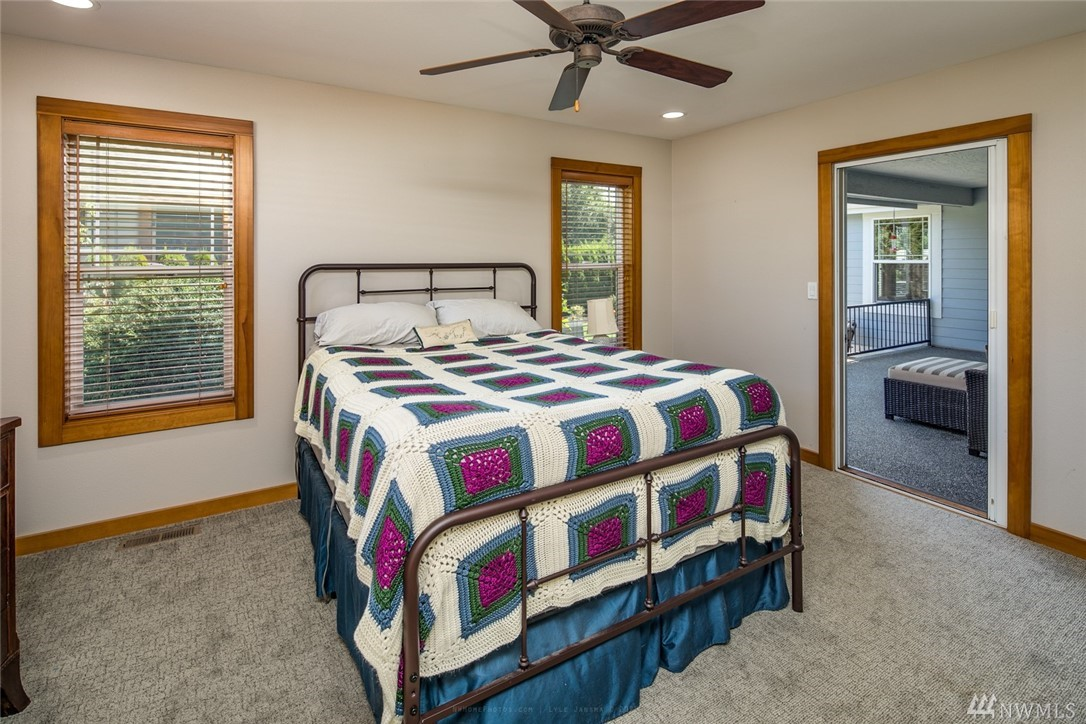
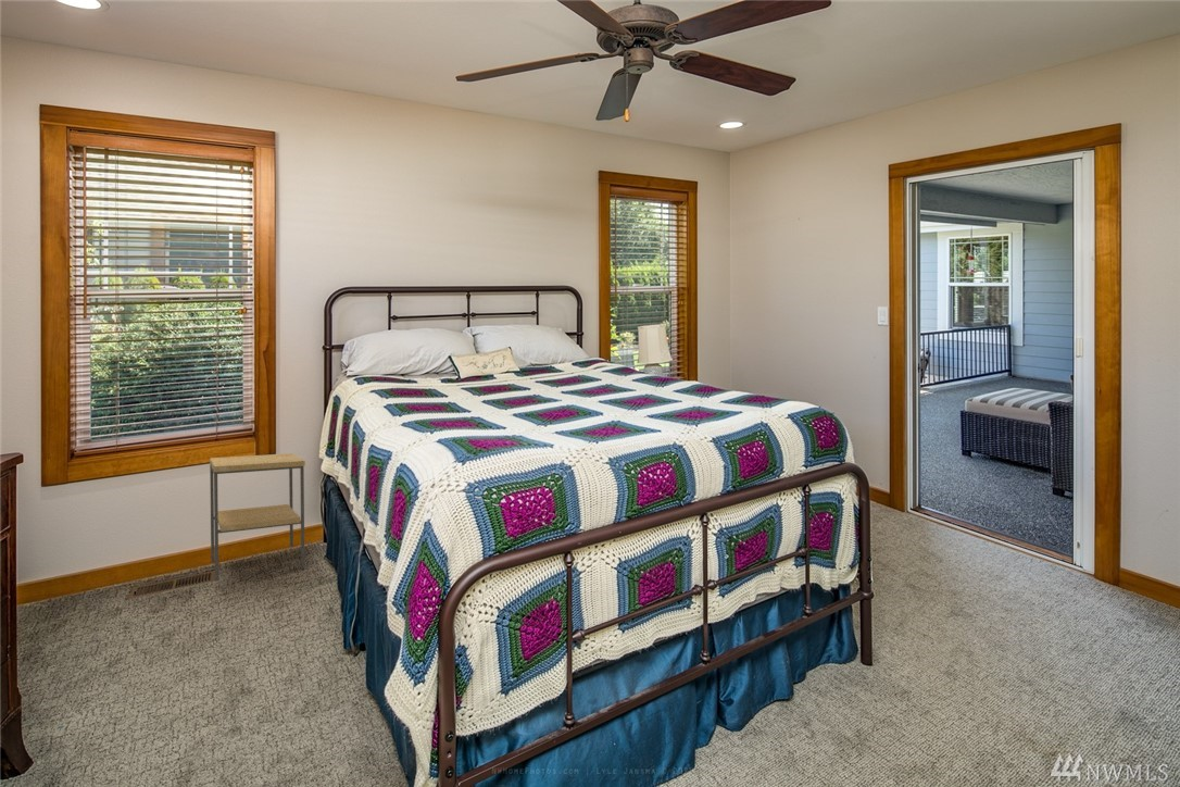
+ side table (256, 512)
